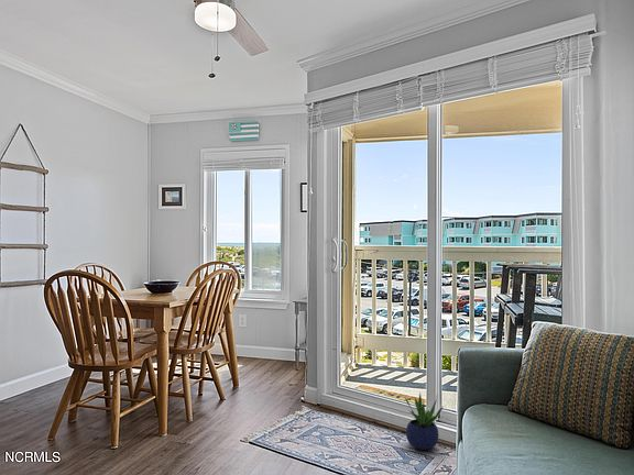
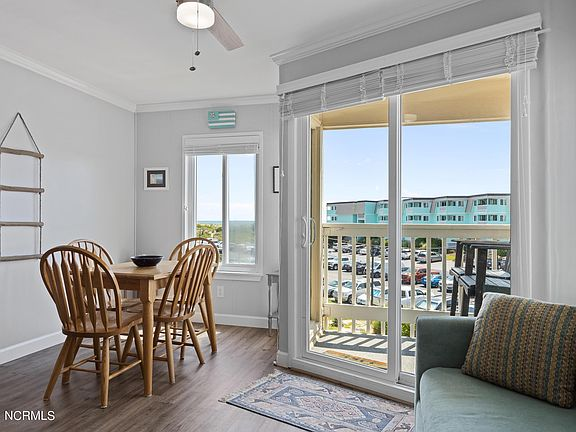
- potted plant (425, 420)
